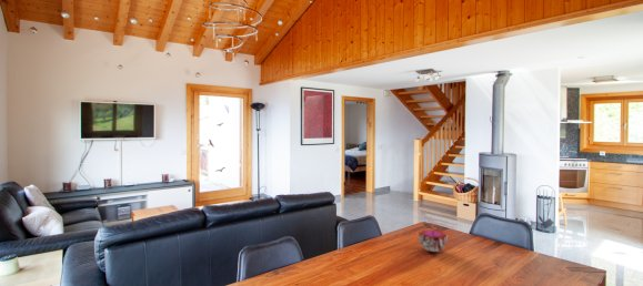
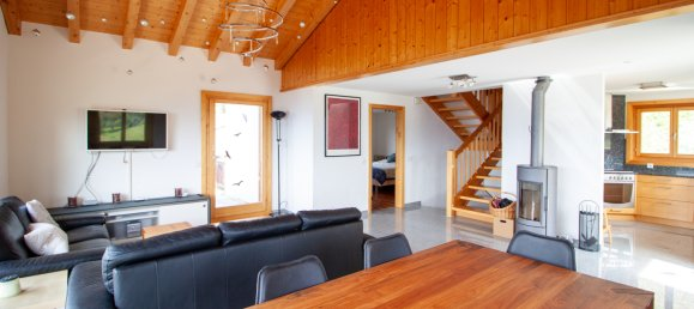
- decorative bowl (432, 242)
